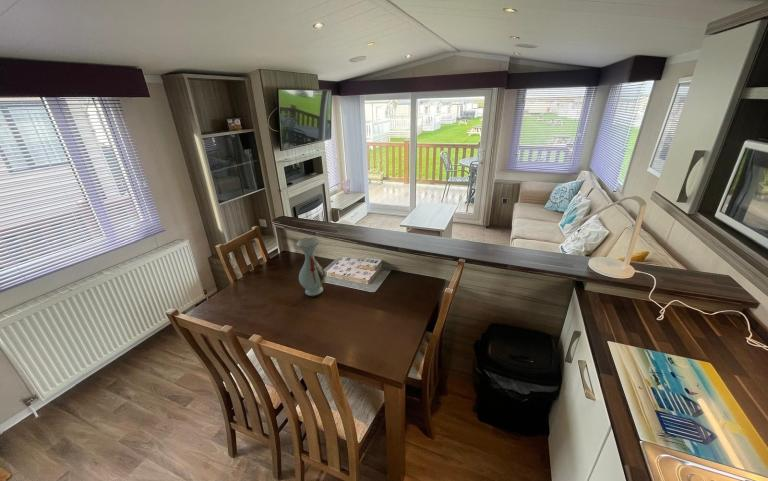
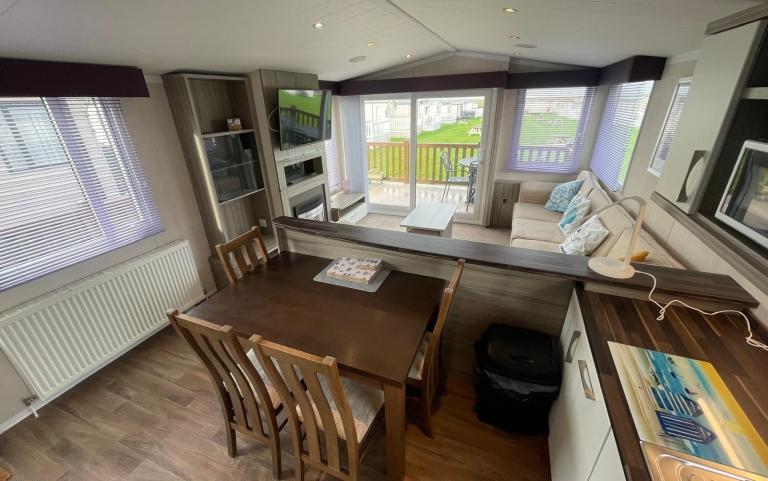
- vase (311, 267)
